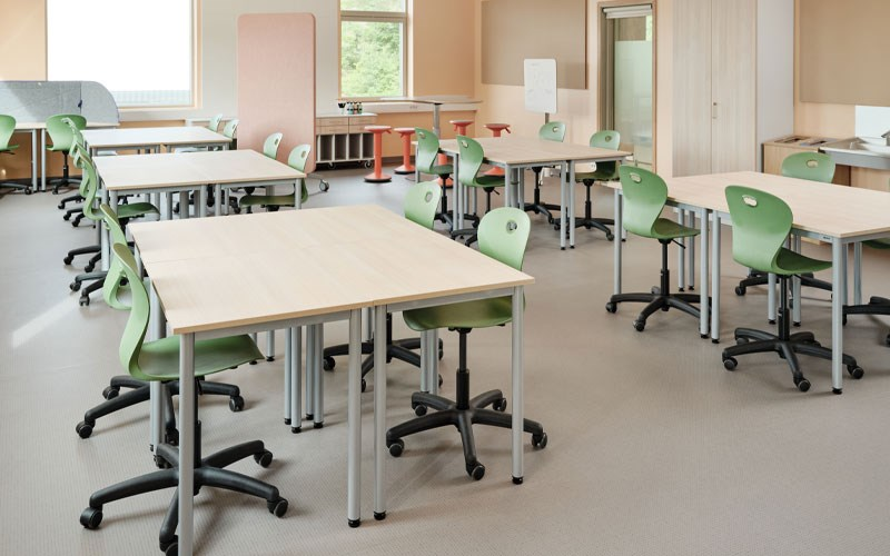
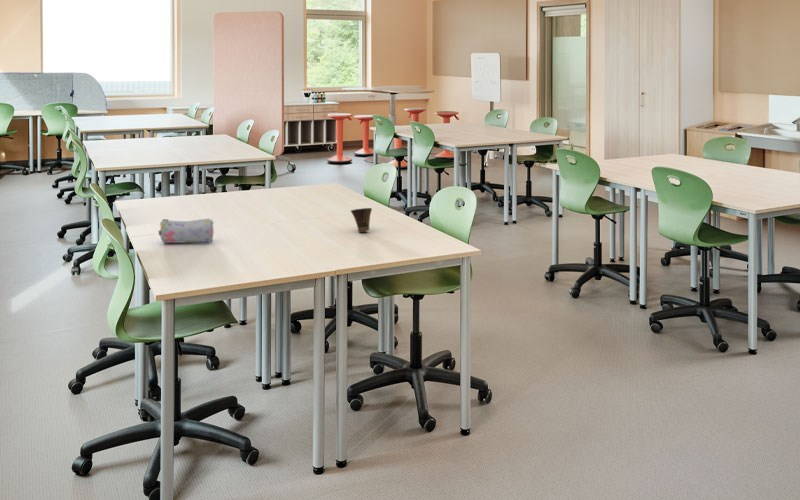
+ pencil case (187, 230)
+ cup (361, 219)
